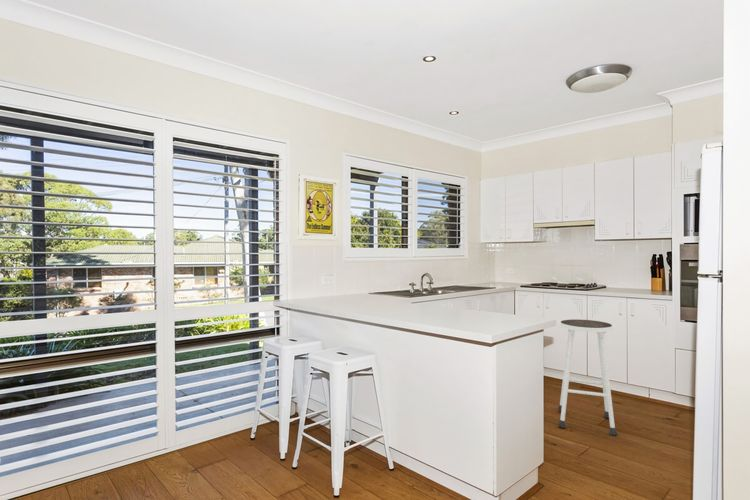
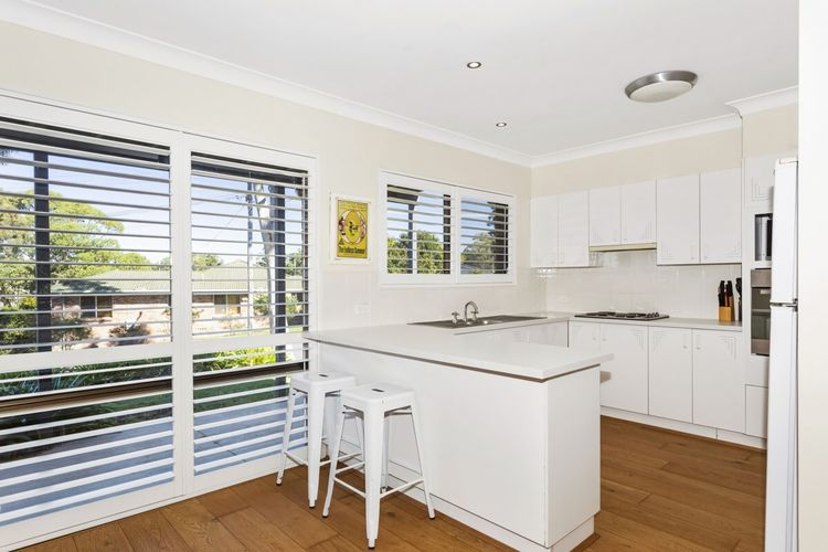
- stool (585, 380)
